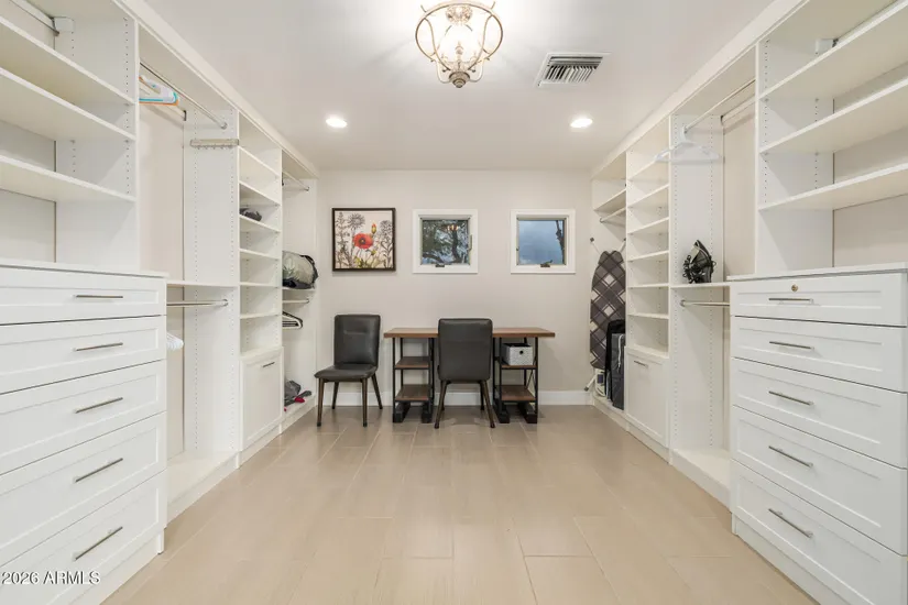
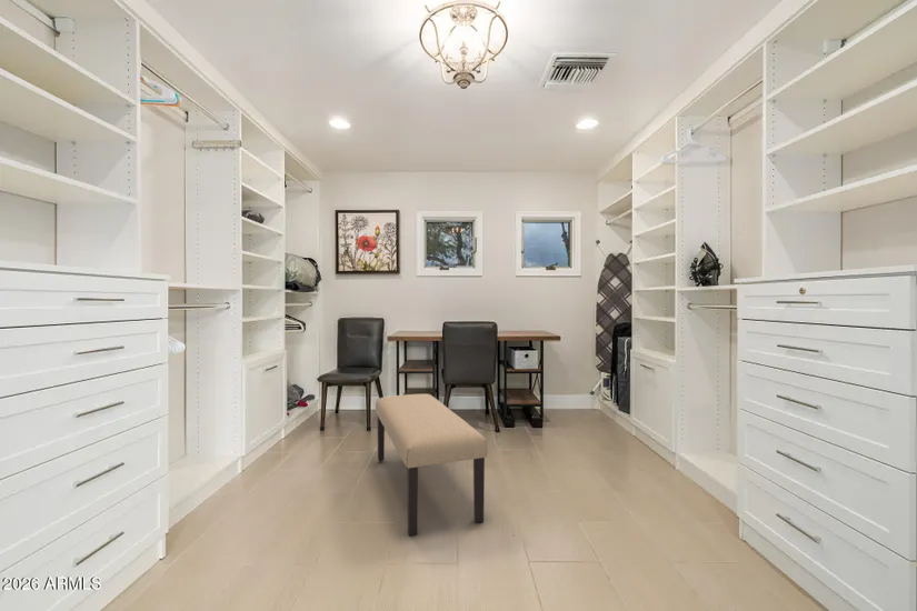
+ bench (421, 448)
